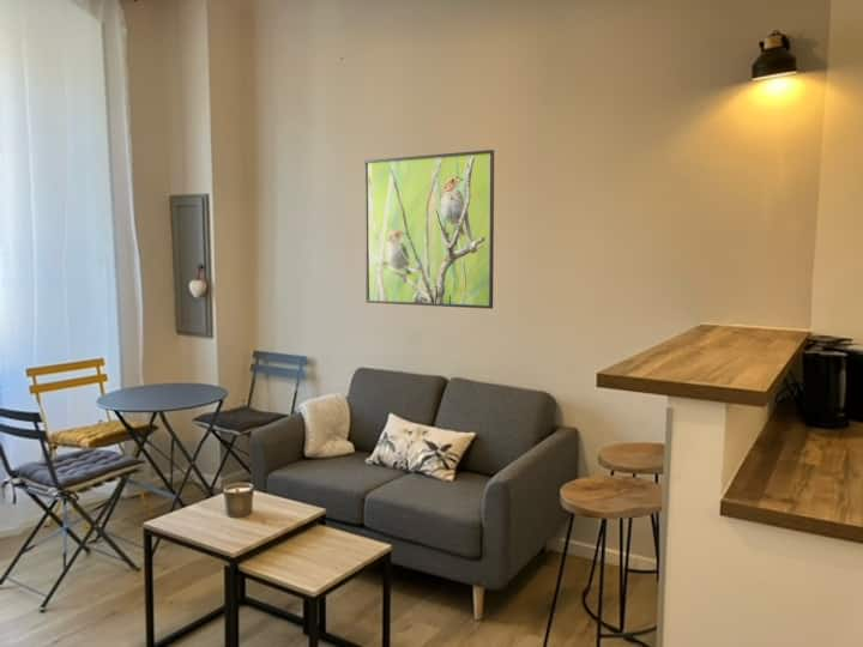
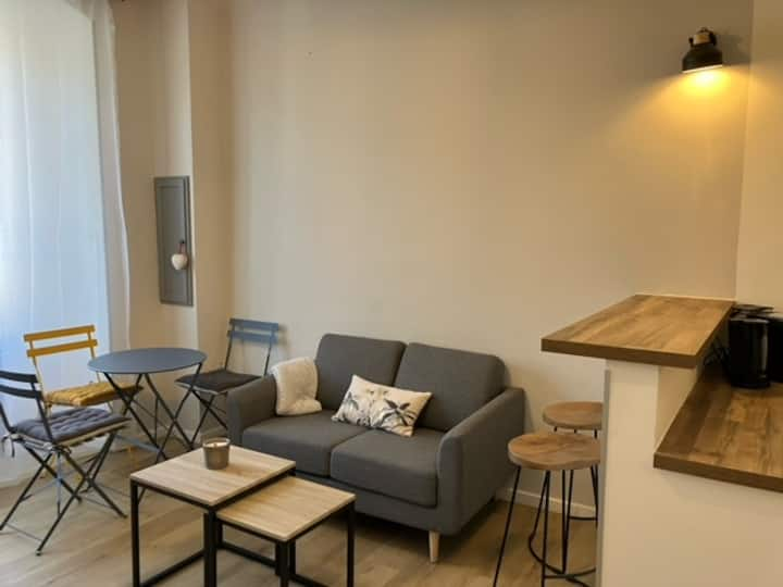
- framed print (426, 231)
